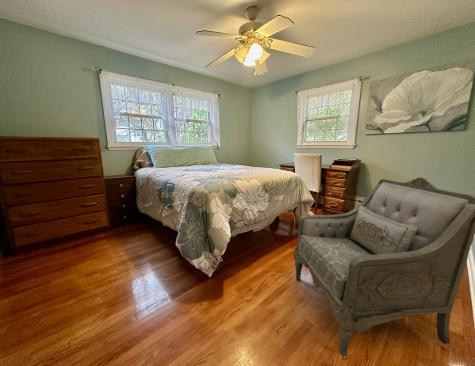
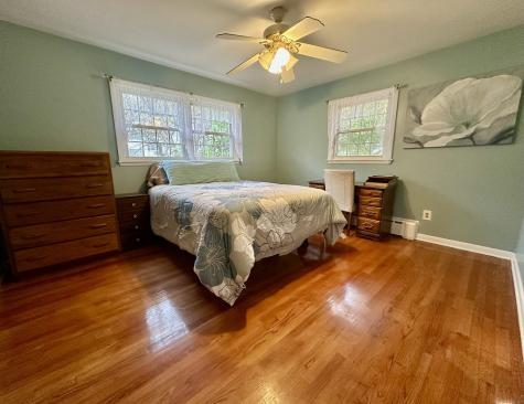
- armchair (363, 245)
